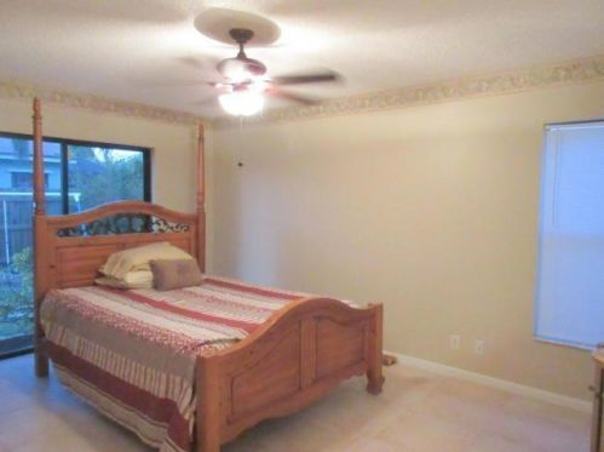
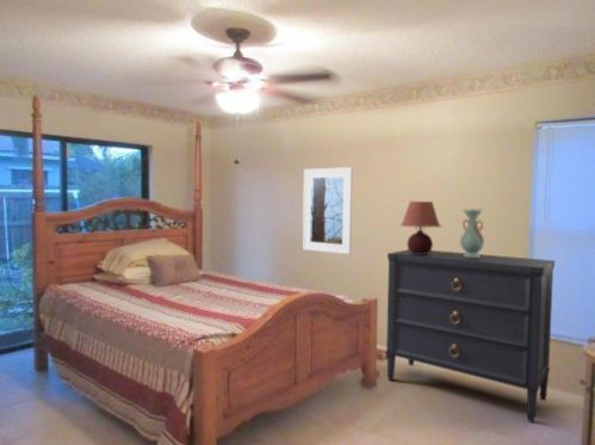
+ decorative vase (472, 233)
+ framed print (326, 210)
+ table lamp (420, 227)
+ dresser (464, 323)
